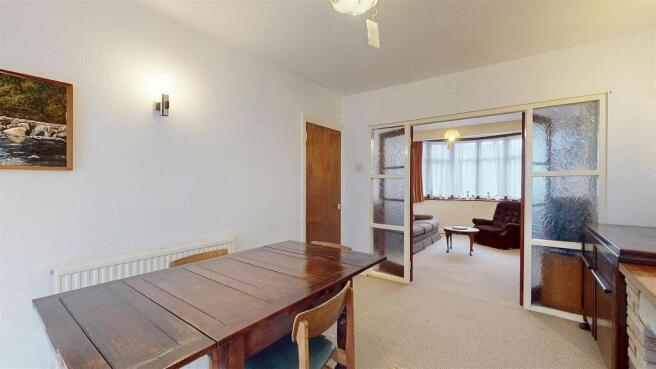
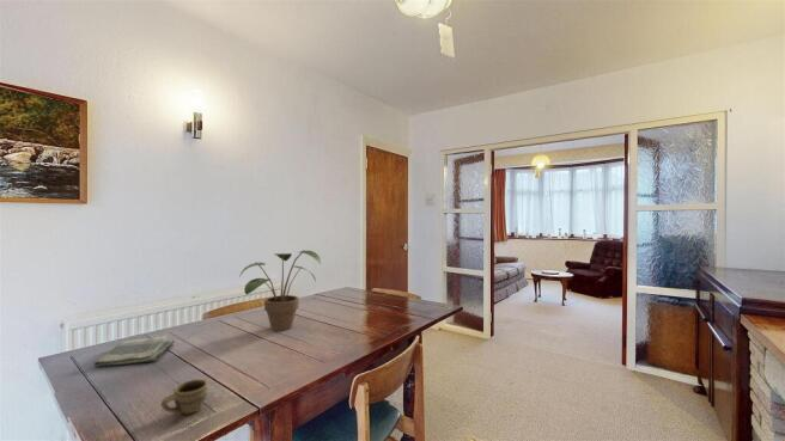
+ dish towel (138, 349)
+ cup (184, 399)
+ potted plant (281, 288)
